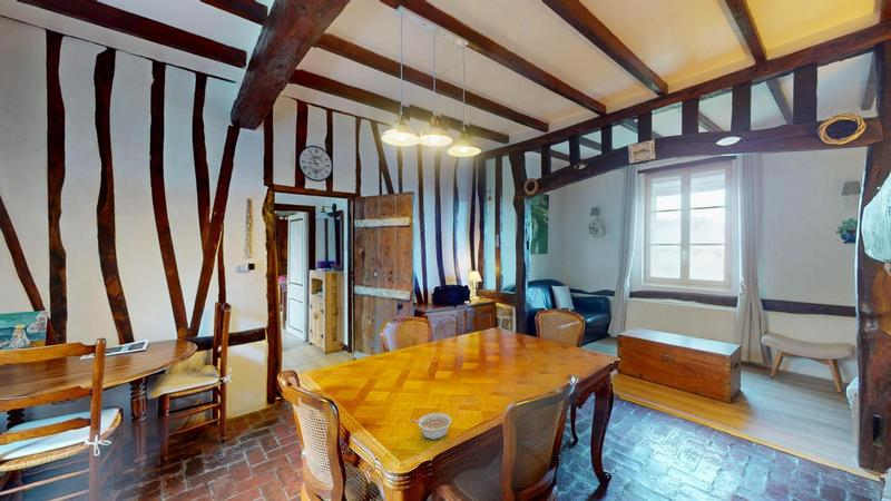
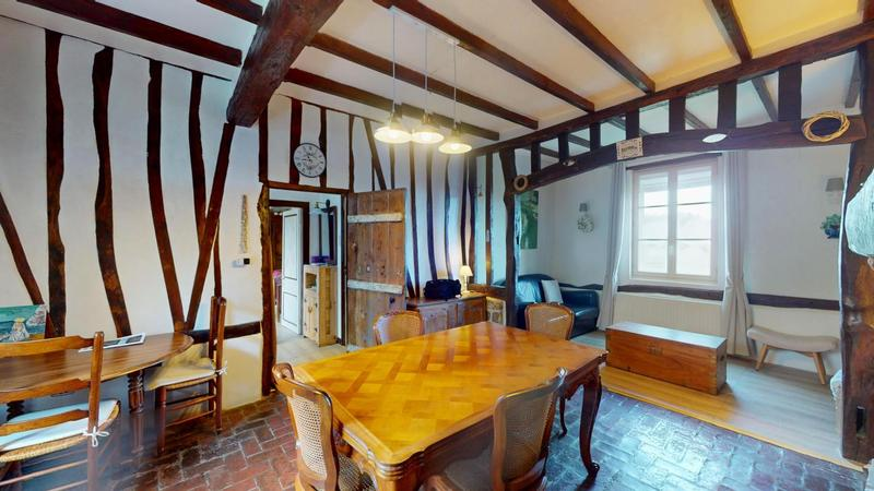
- legume (433, 426)
